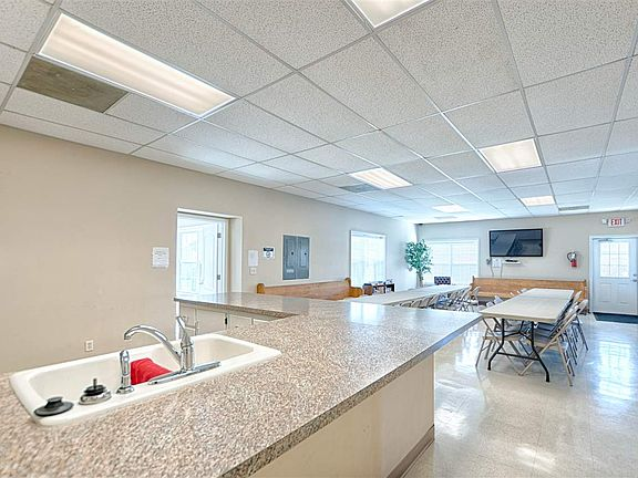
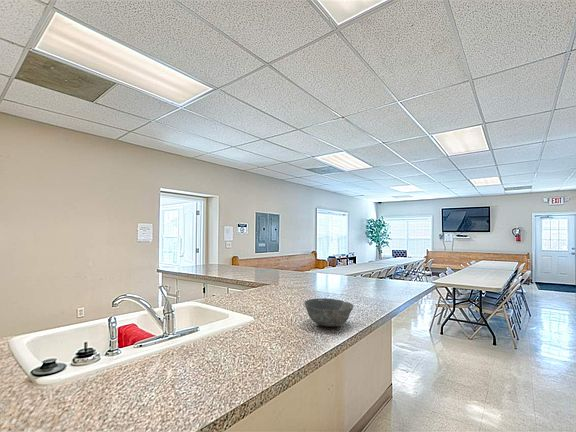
+ bowl (328, 314)
